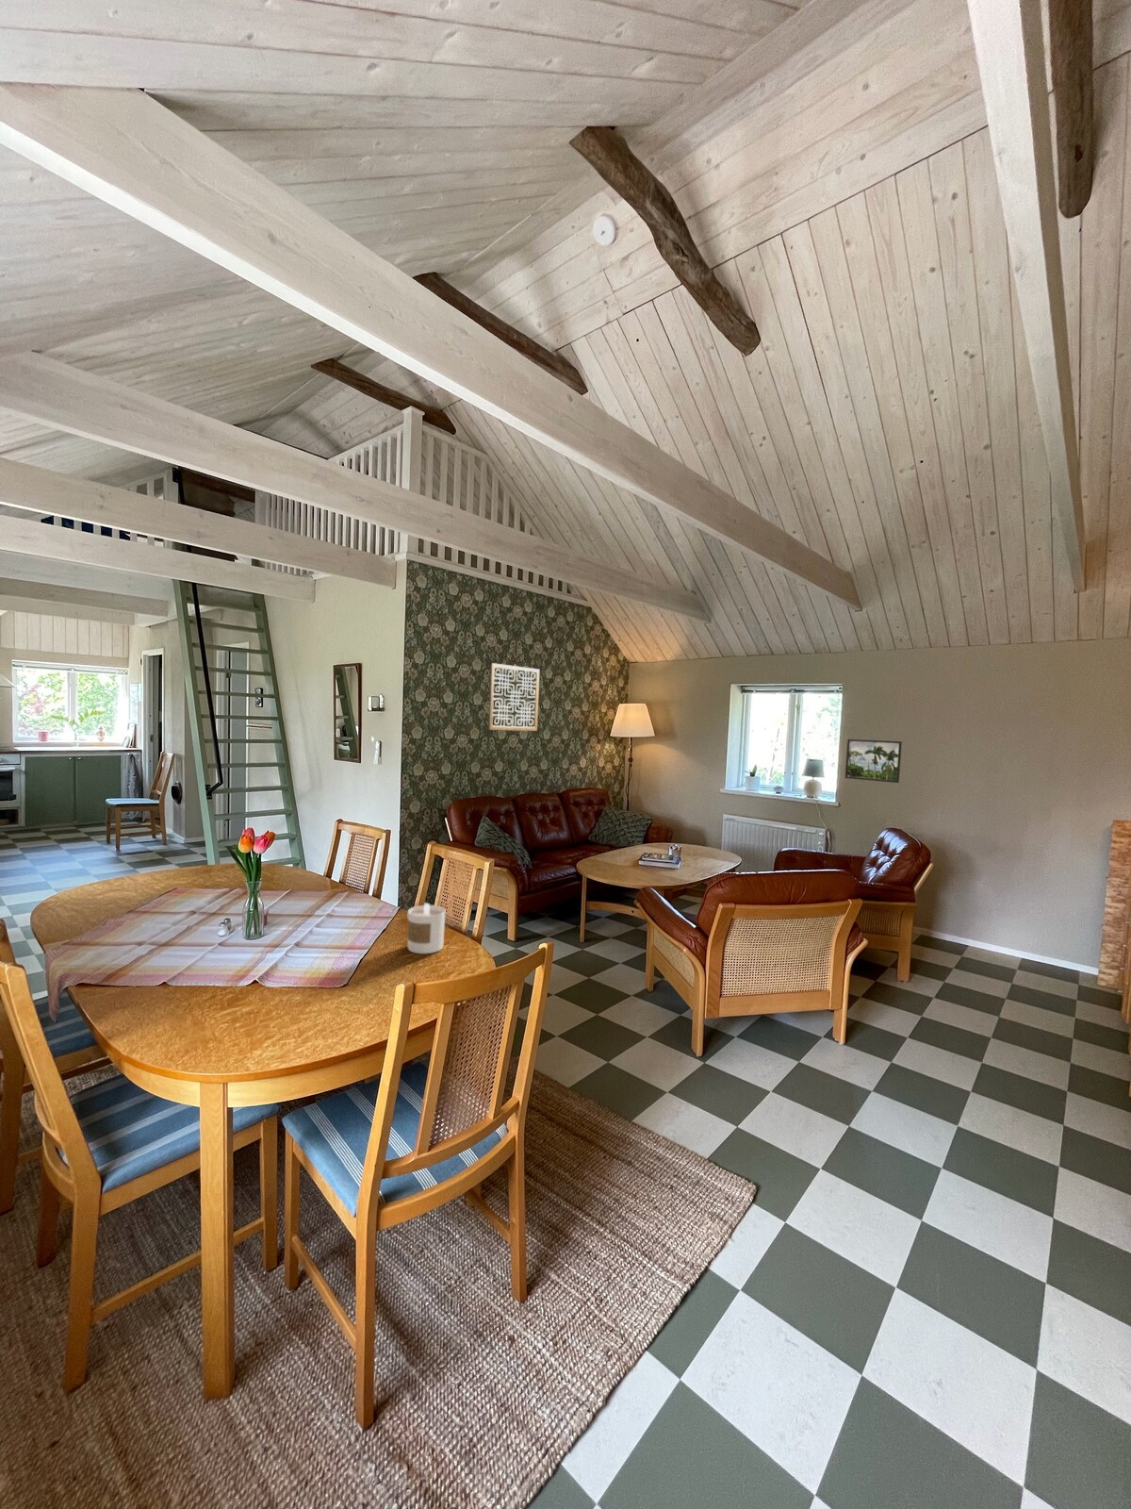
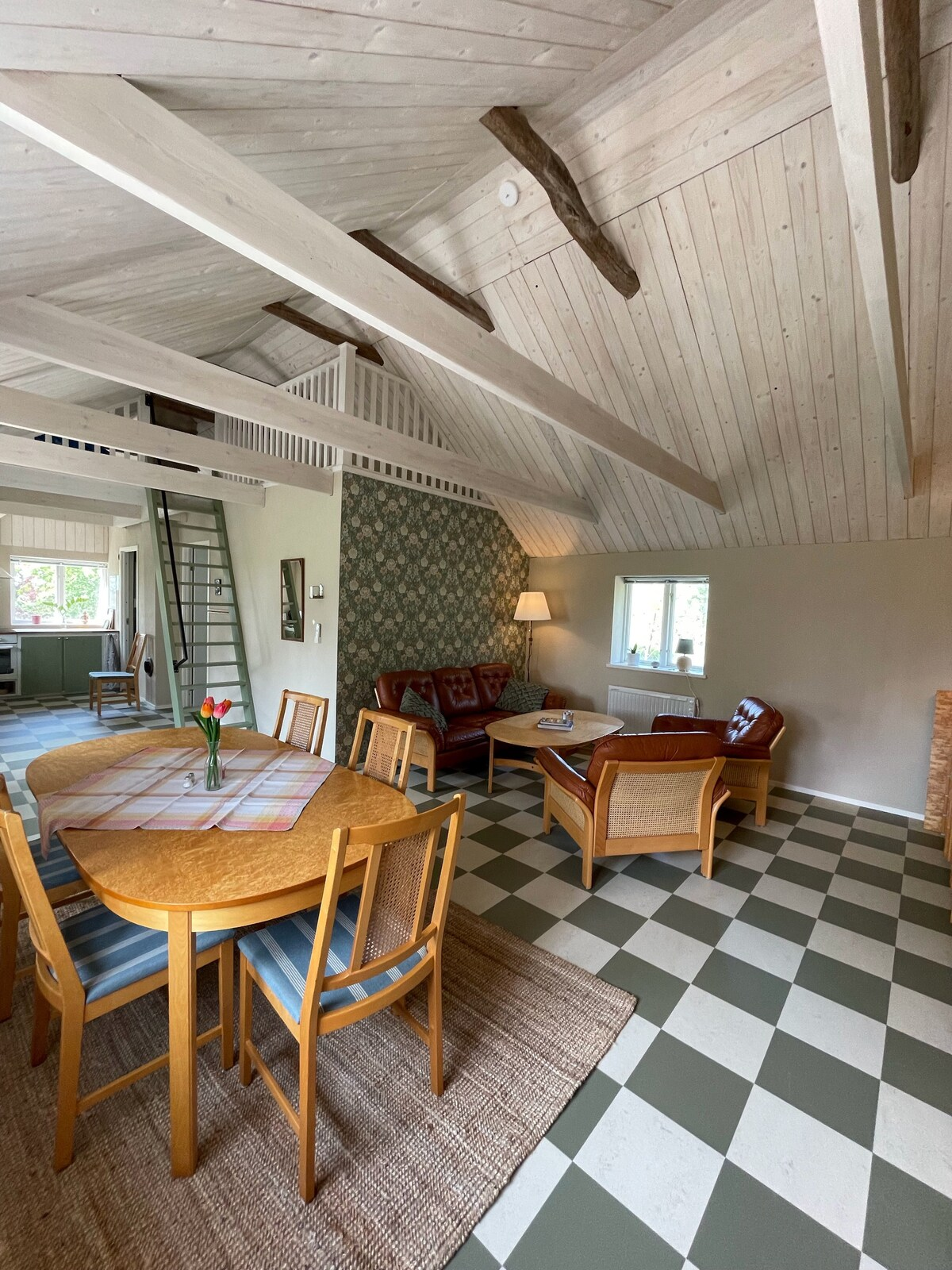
- candle (427, 926)
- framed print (872, 760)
- wall art (514, 696)
